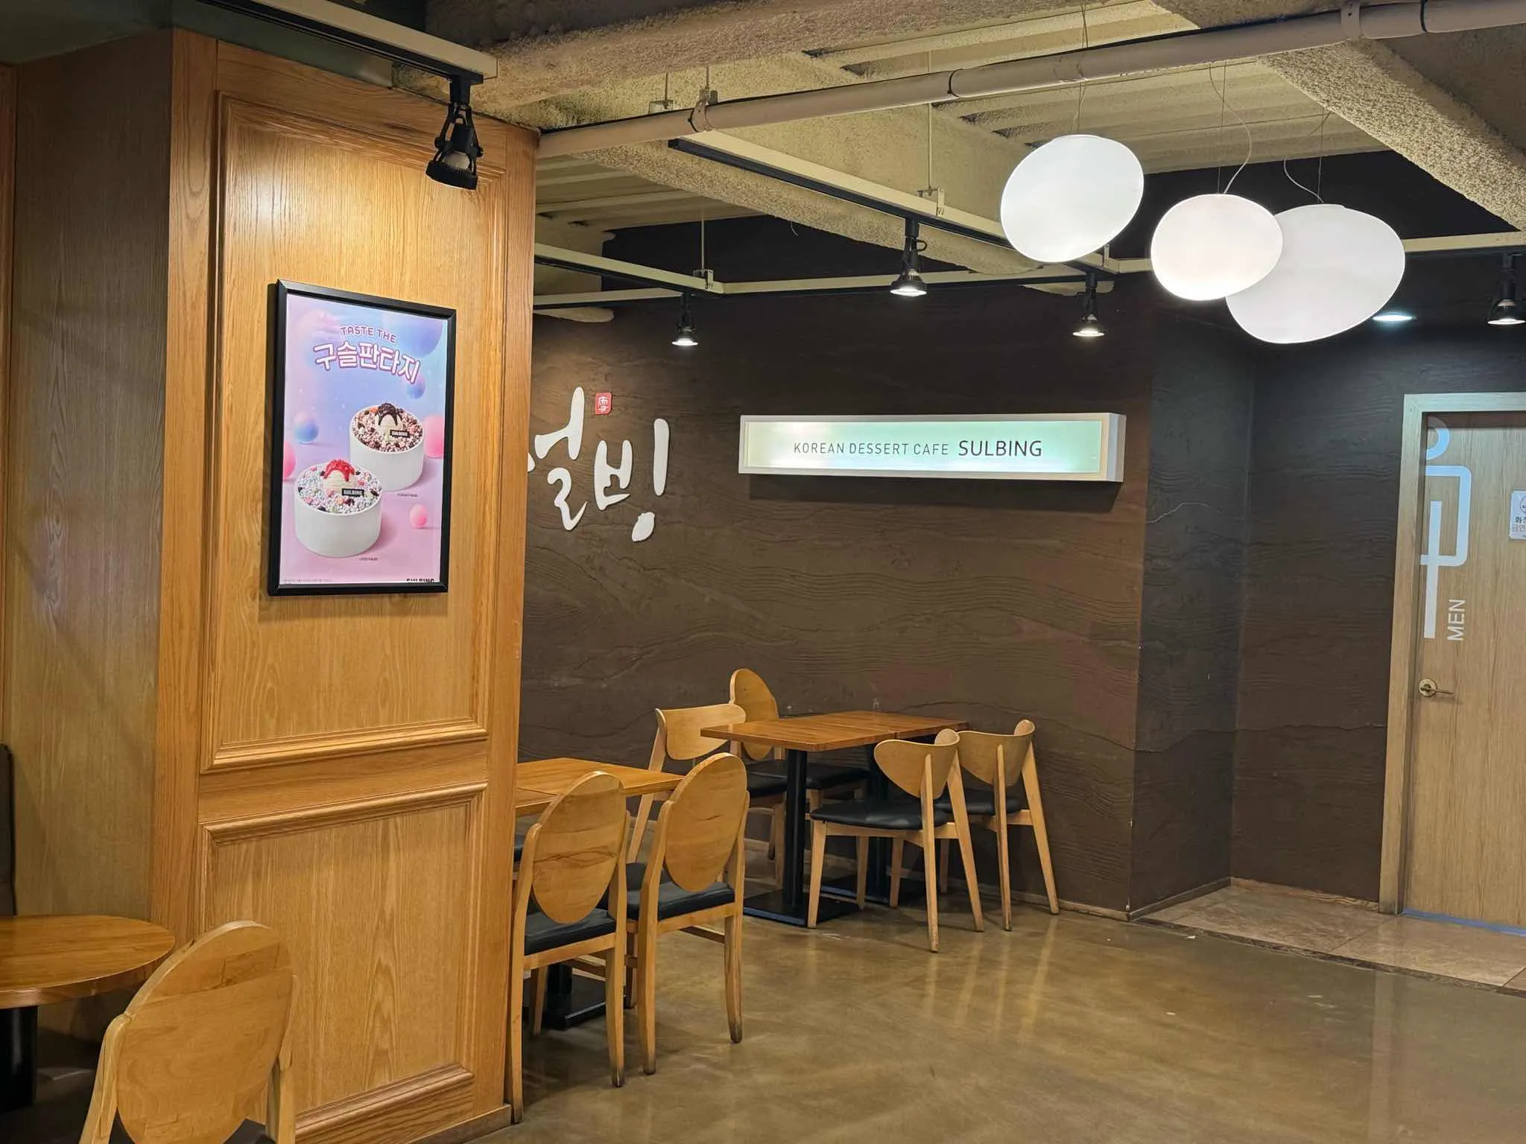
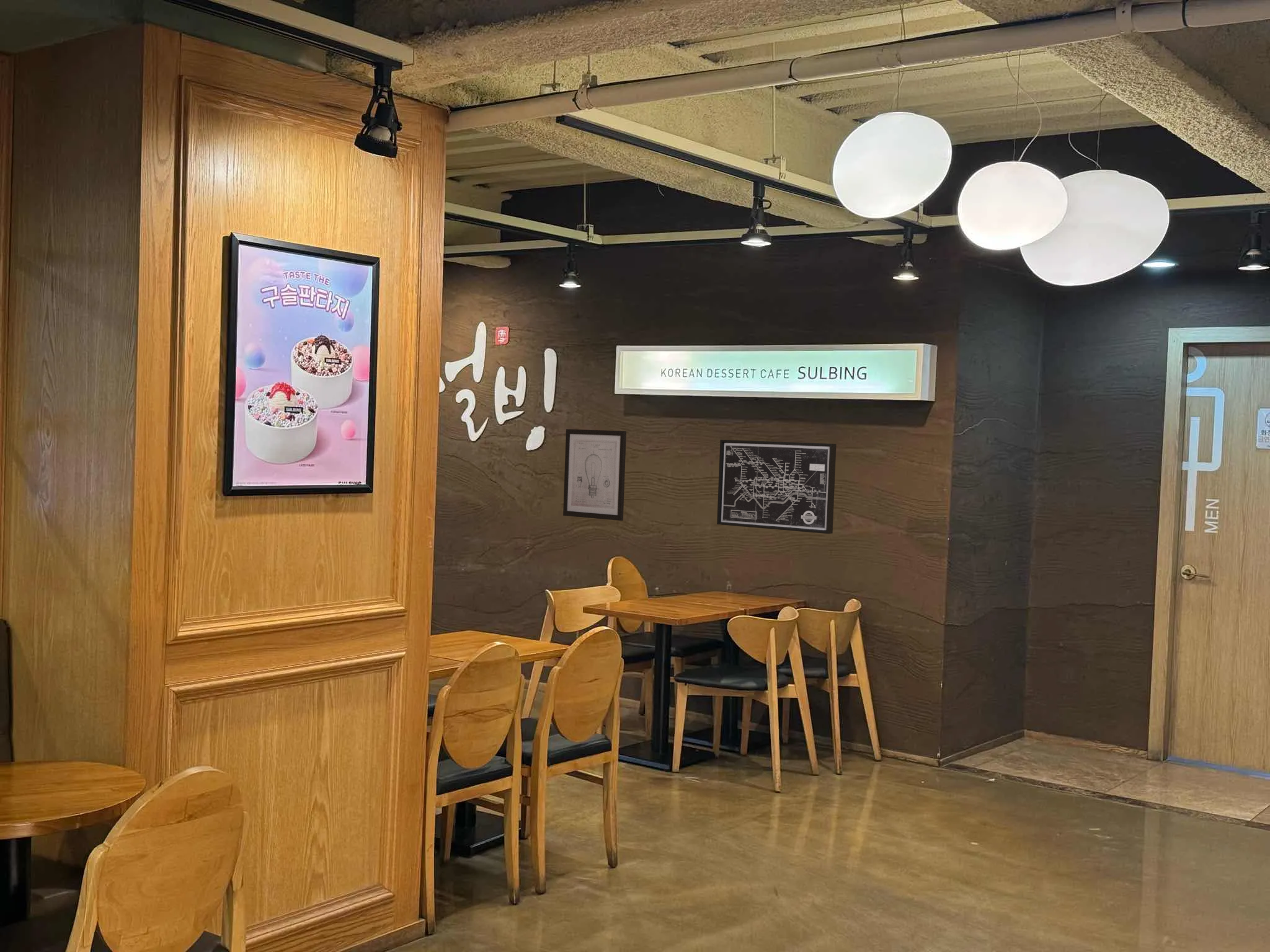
+ wall art (594, 474)
+ wall art (775, 485)
